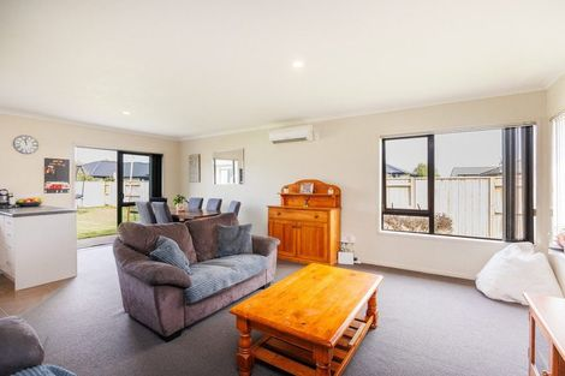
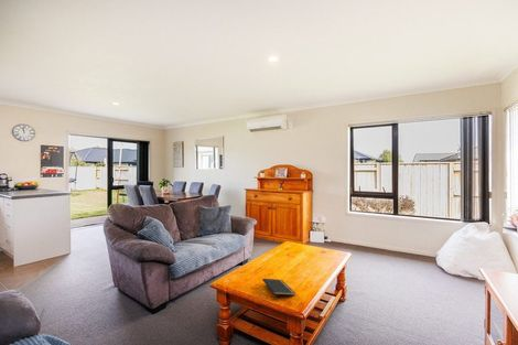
+ notepad (278, 285)
